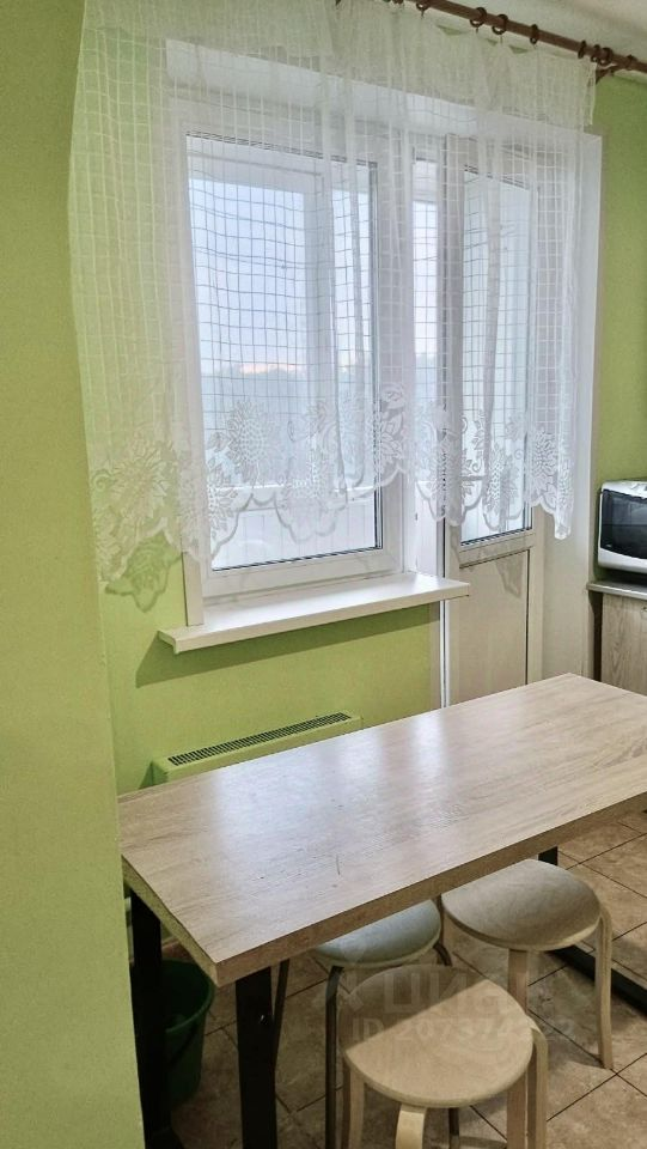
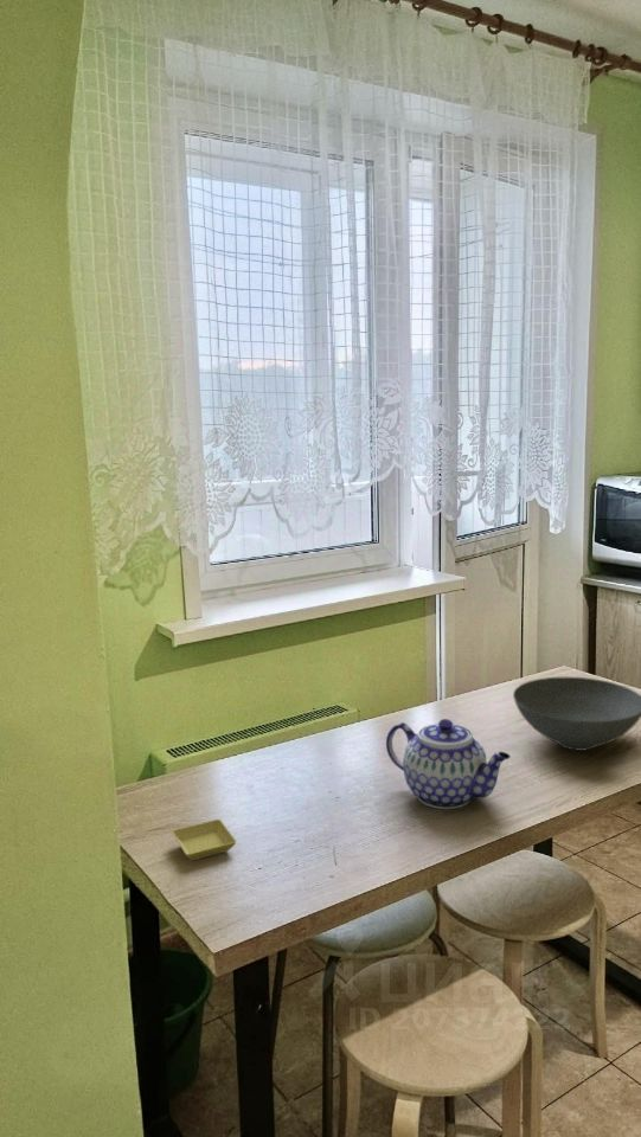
+ saucer (204, 841)
+ bowl (577, 720)
+ teapot (444, 758)
